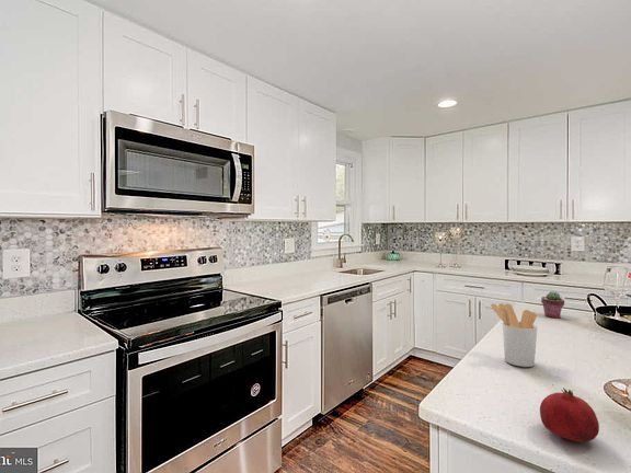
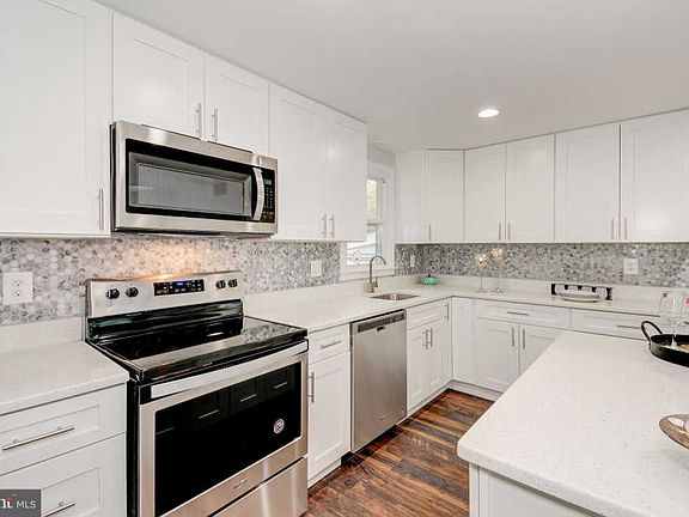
- utensil holder (513, 332)
- potted succulent (552, 303)
- fruit (567, 412)
